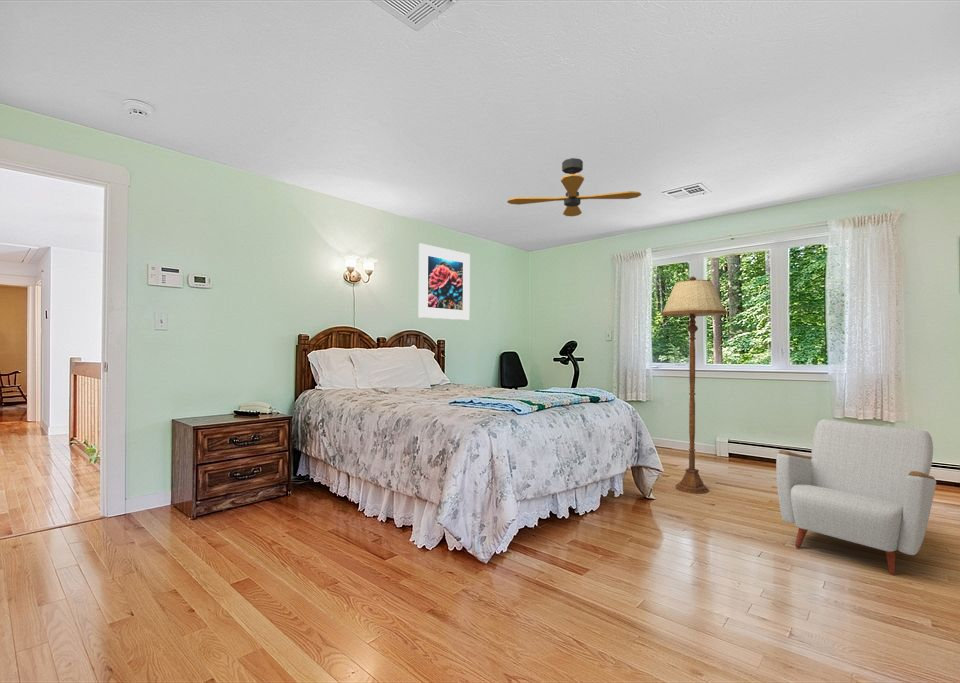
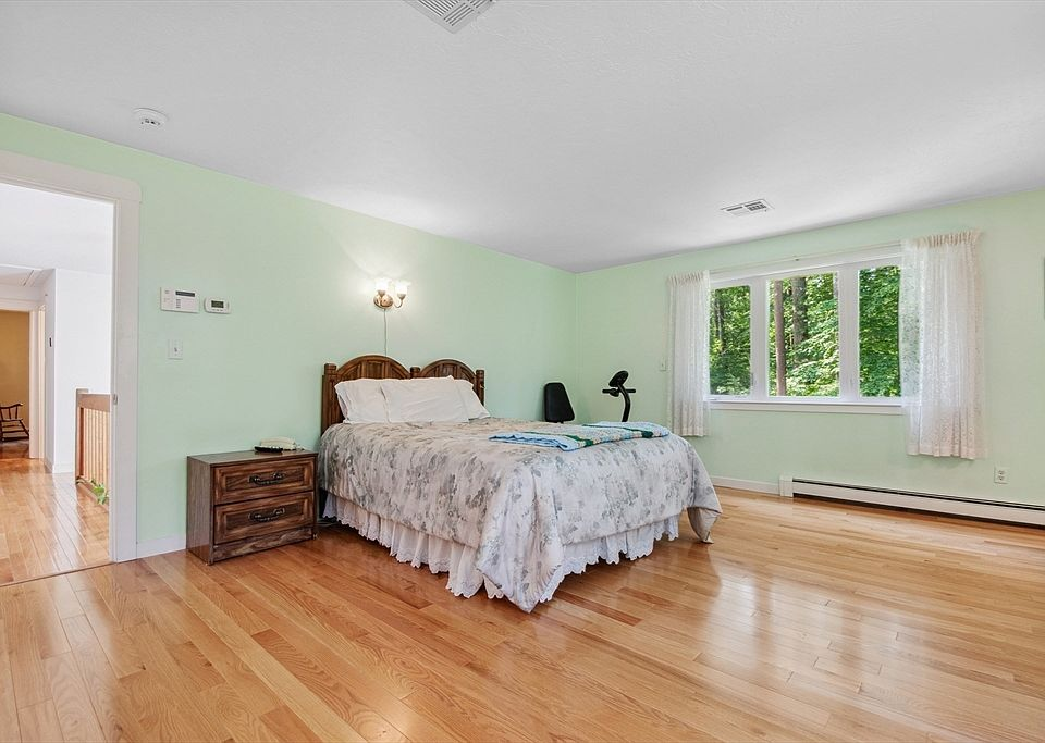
- armchair (859, 488)
- ceiling fan (572, 183)
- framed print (445, 284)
- floor lamp (692, 382)
